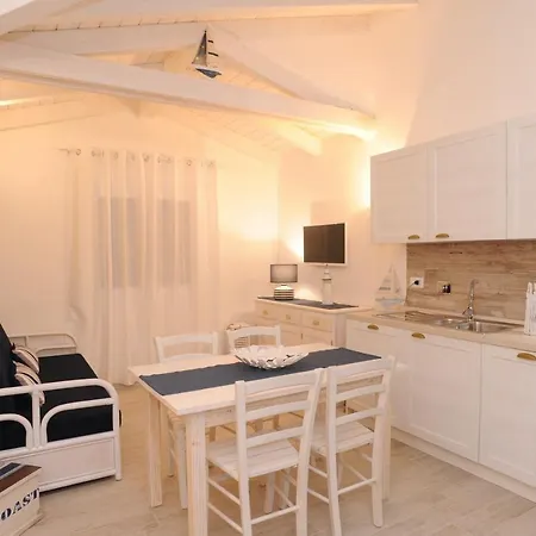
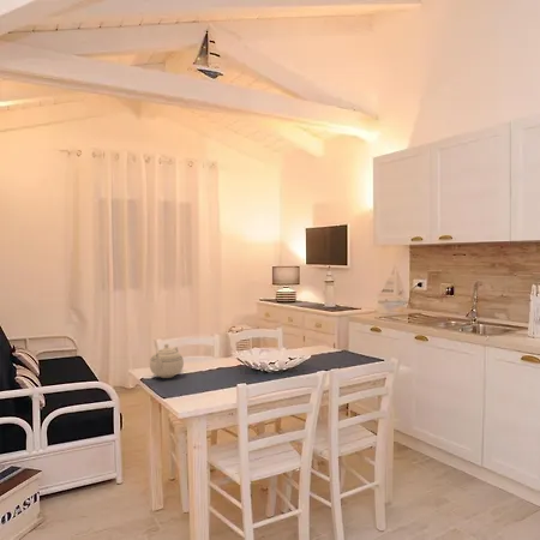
+ teapot (167, 359)
